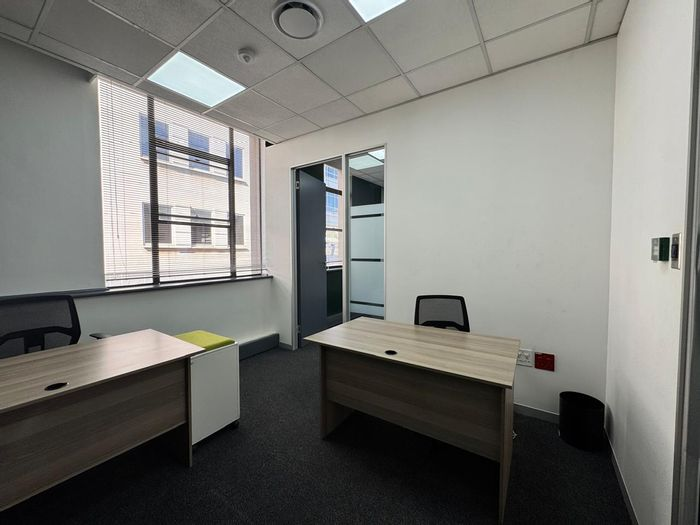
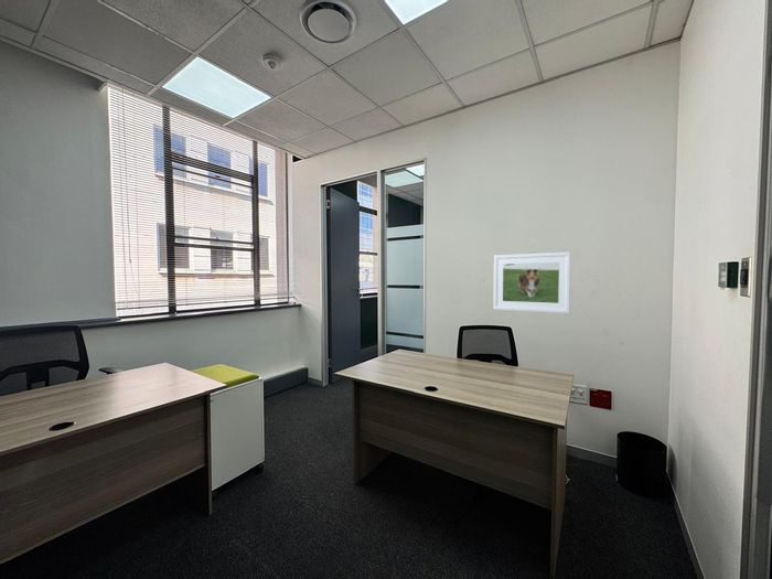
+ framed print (529, 282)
